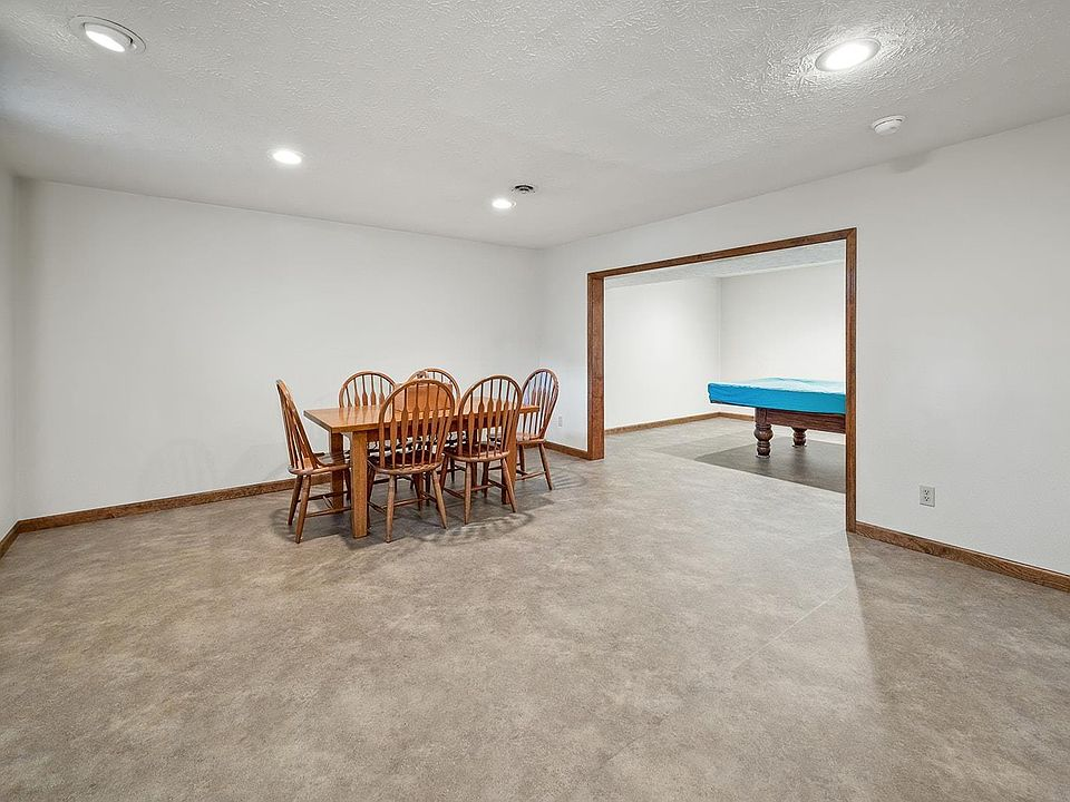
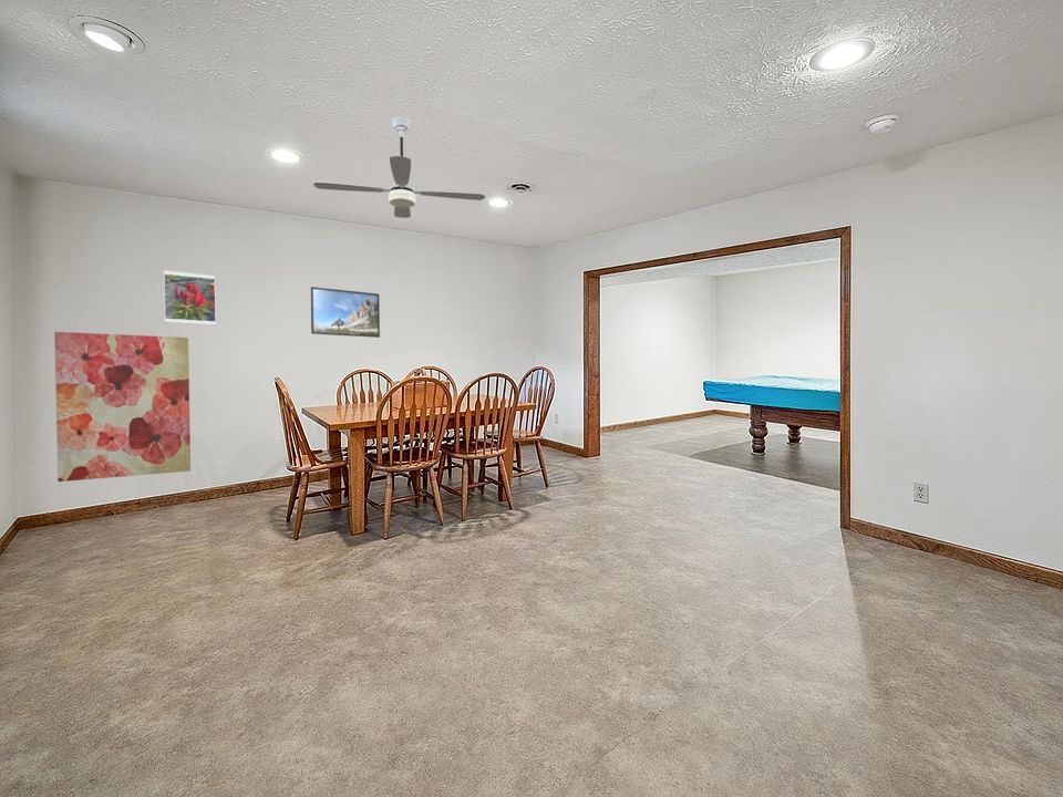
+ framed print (189, 298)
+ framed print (345, 312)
+ wall art (126, 405)
+ ceiling fan (401, 163)
